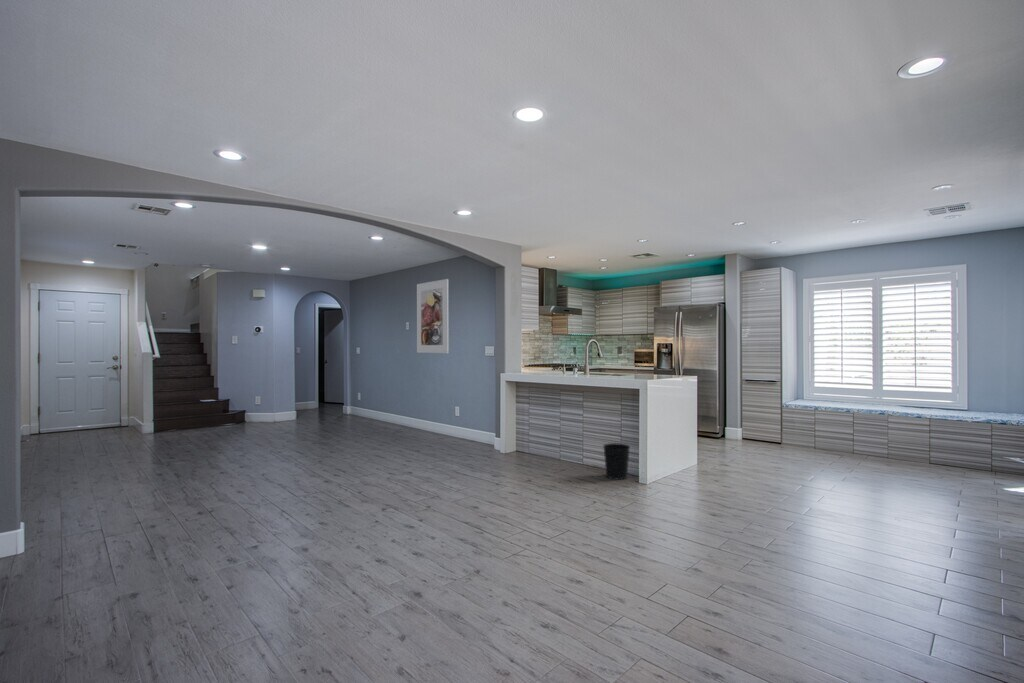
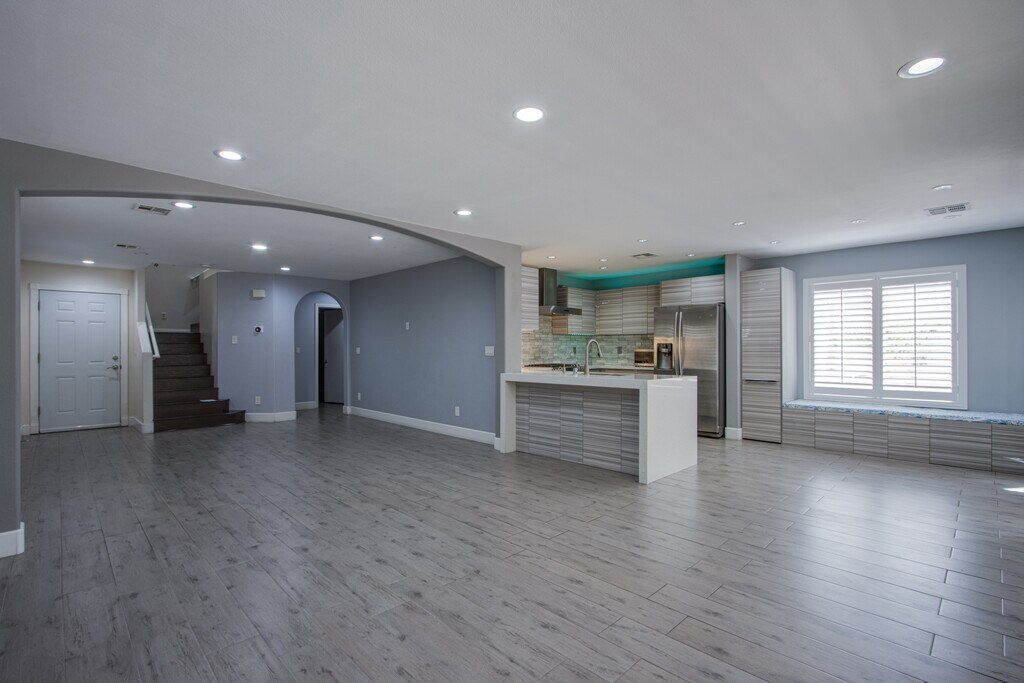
- wastebasket (616, 461)
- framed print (432, 317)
